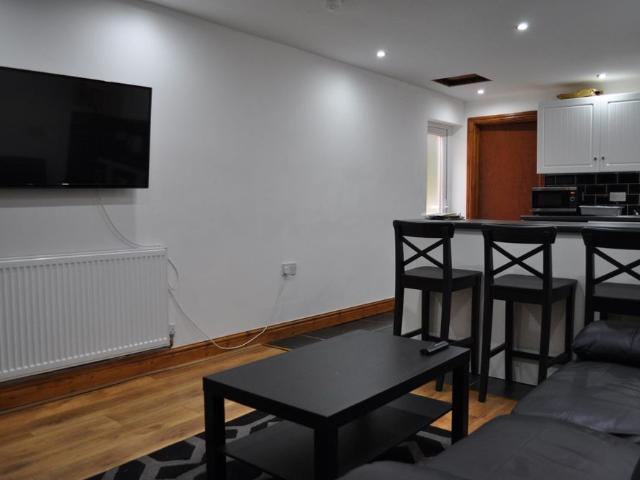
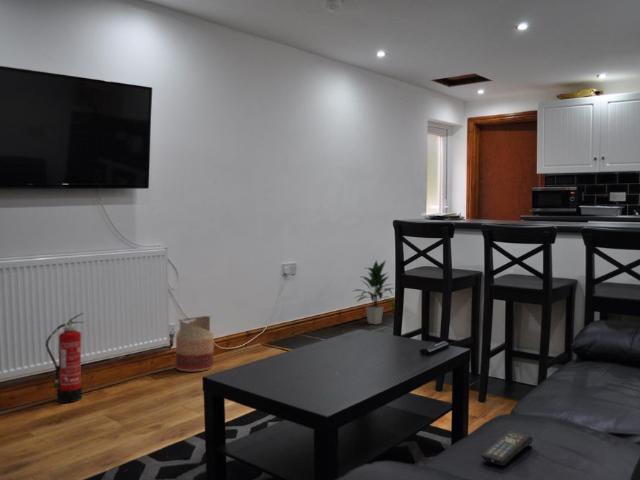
+ basket (194, 342)
+ fire extinguisher (65, 357)
+ remote control (508, 447)
+ indoor plant (376, 291)
